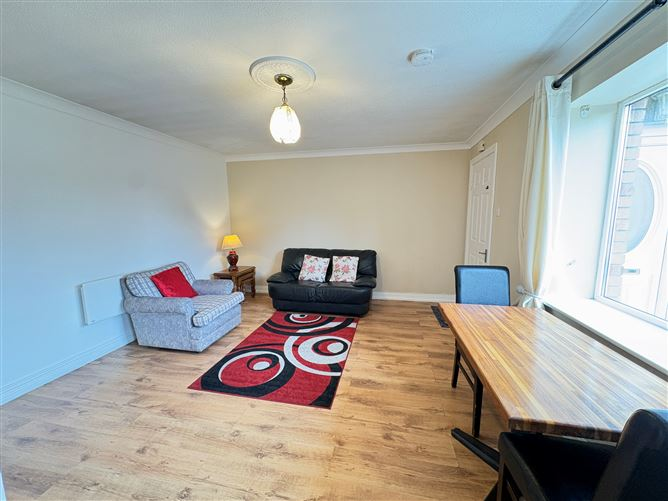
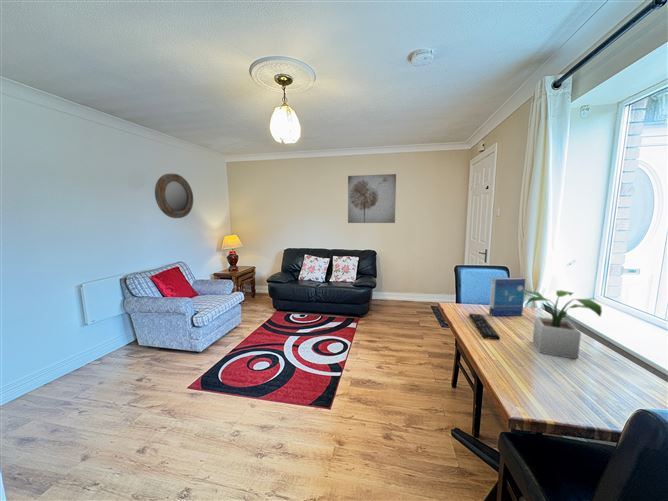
+ wall art (371, 199)
+ potted plant (556, 321)
+ book (506, 296)
+ home mirror (175, 196)
+ remote control (482, 324)
